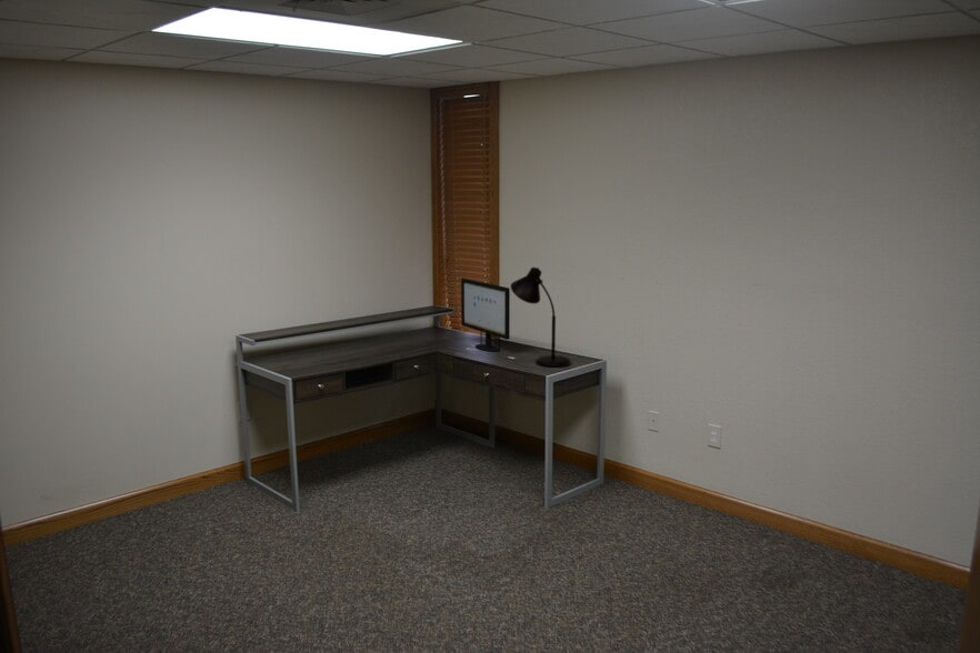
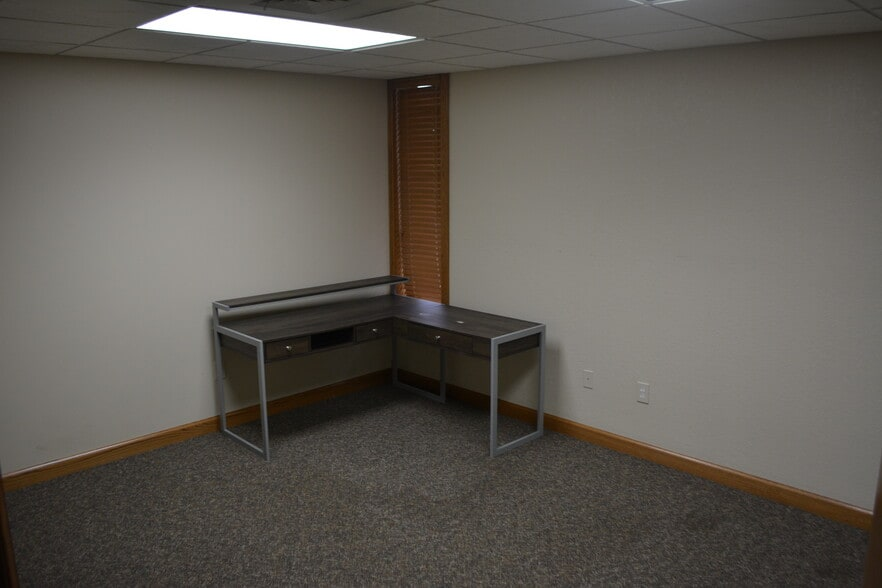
- desk lamp (538, 302)
- computer monitor (484, 315)
